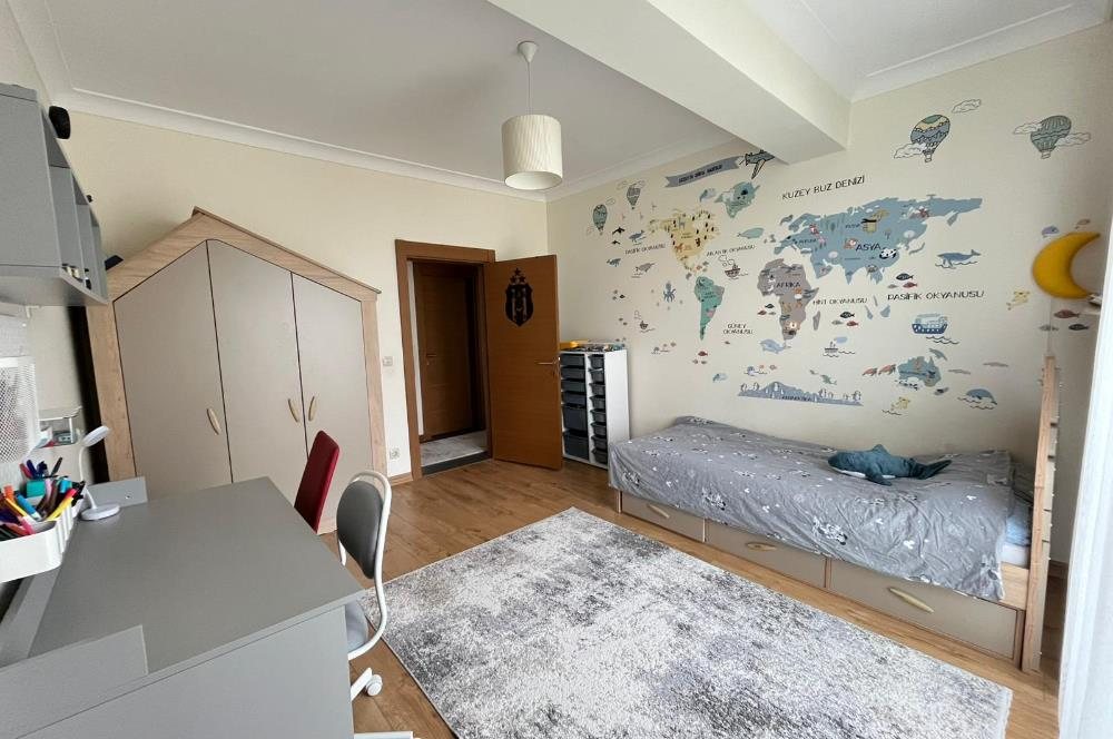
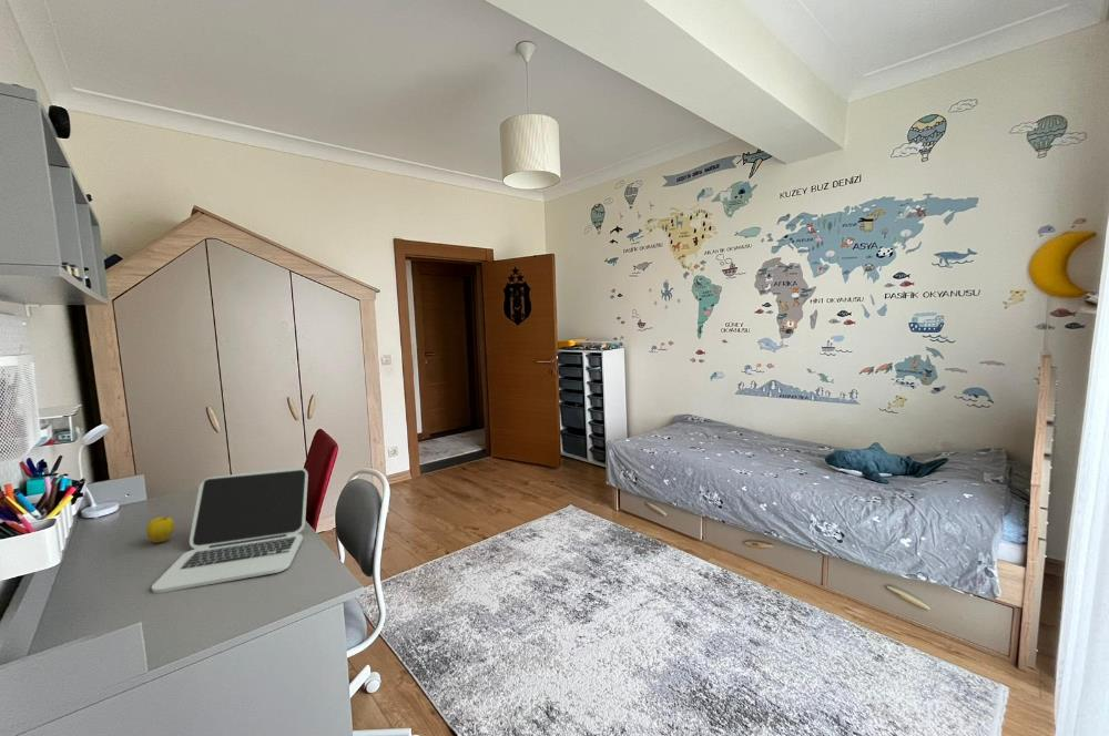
+ laptop (240, 520)
+ apple (161, 528)
